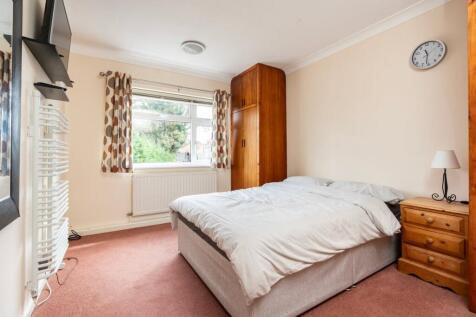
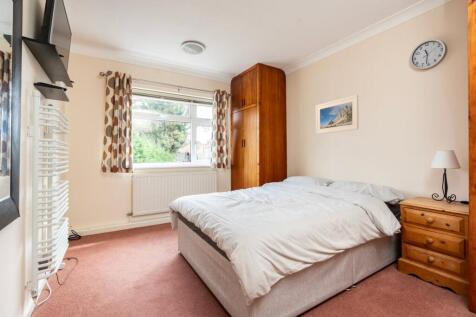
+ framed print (335, 116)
